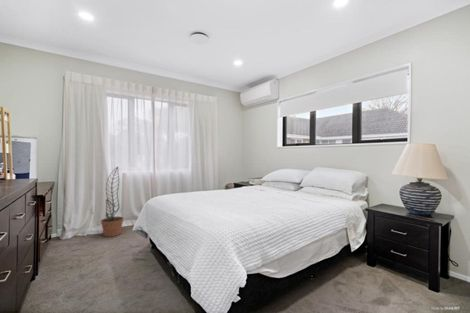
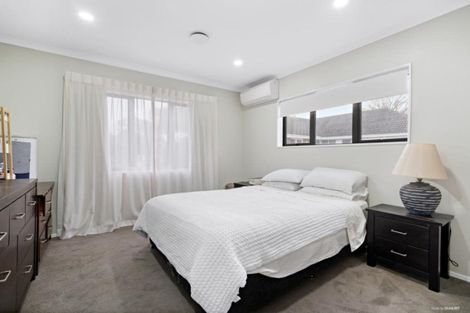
- decorative plant (112, 201)
